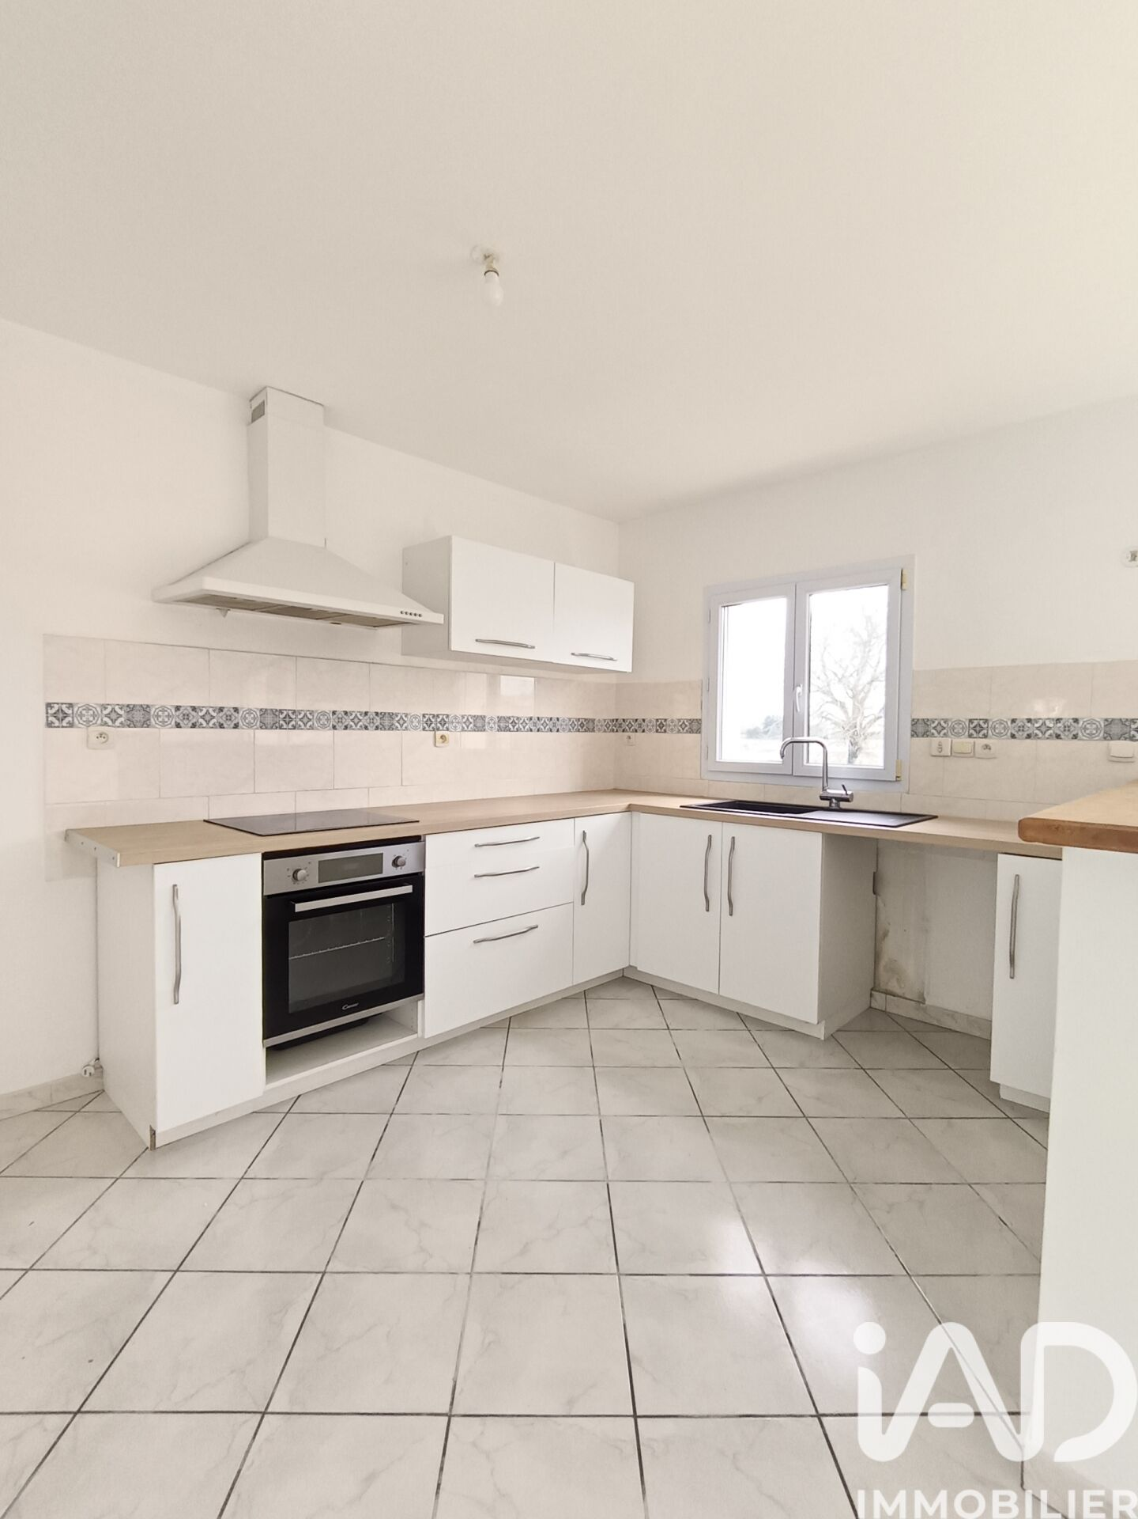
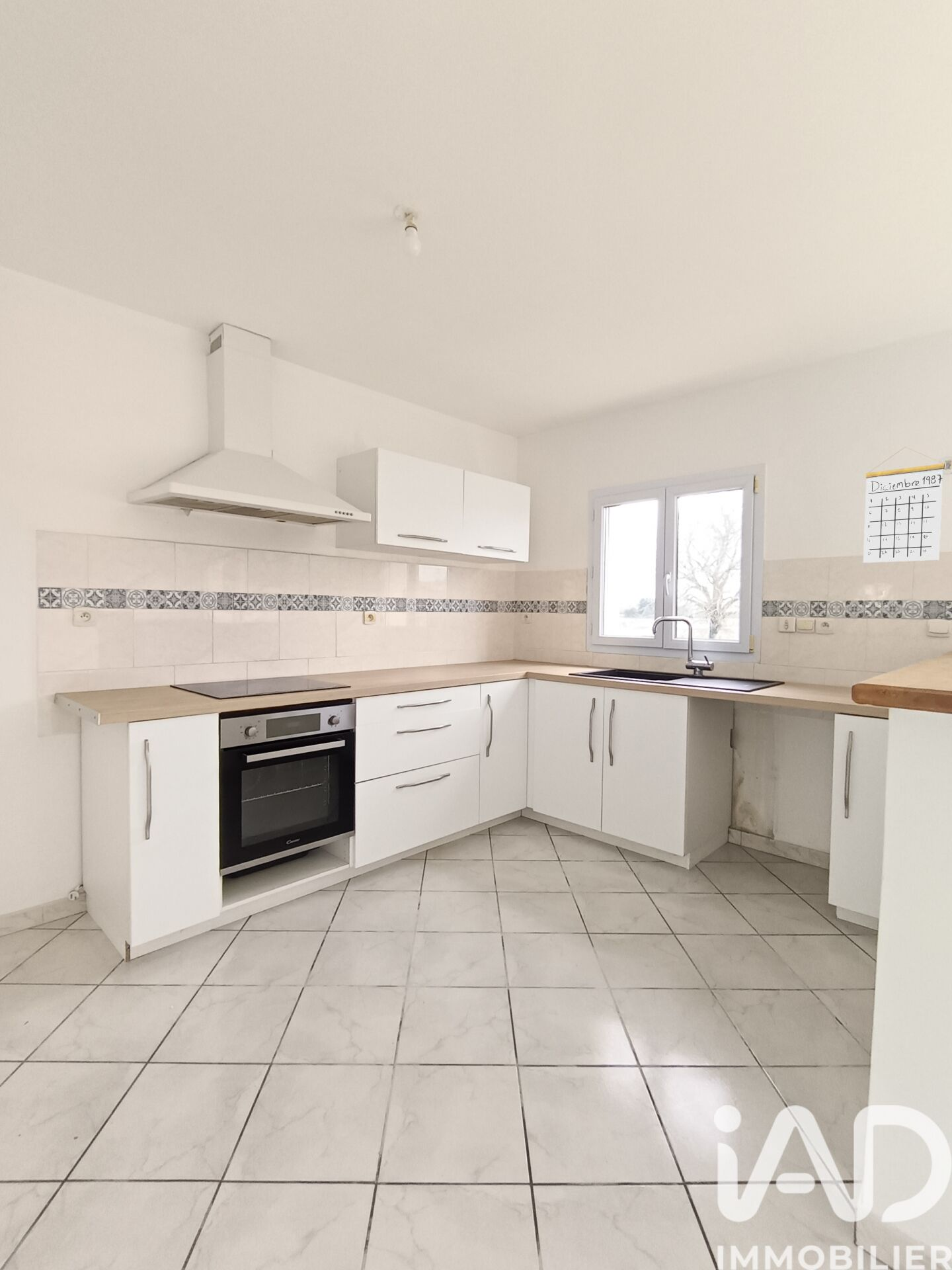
+ calendar (902, 503)
